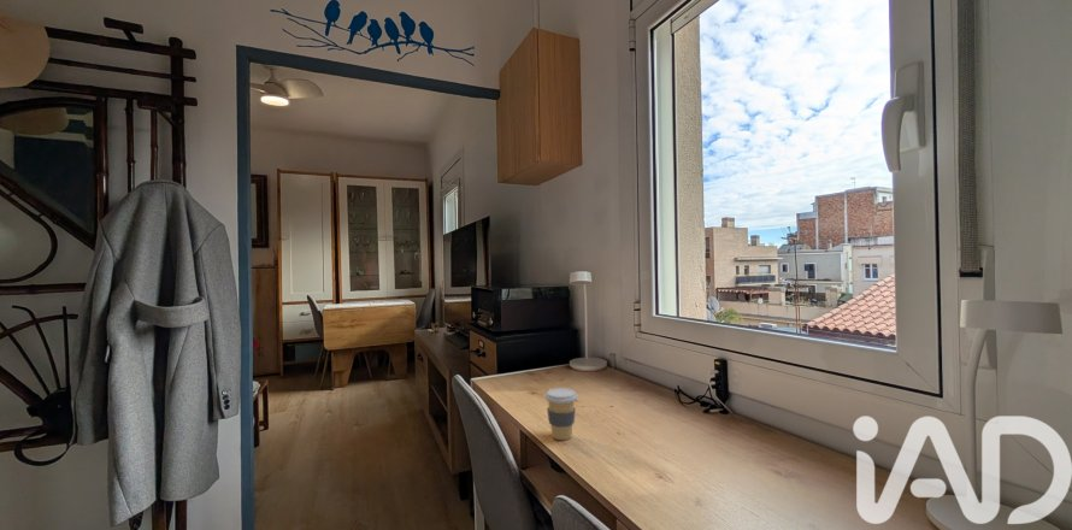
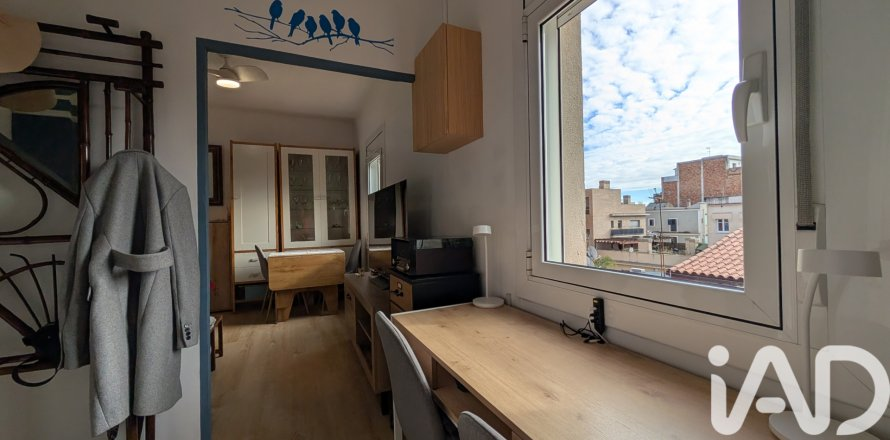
- coffee cup (561, 413)
